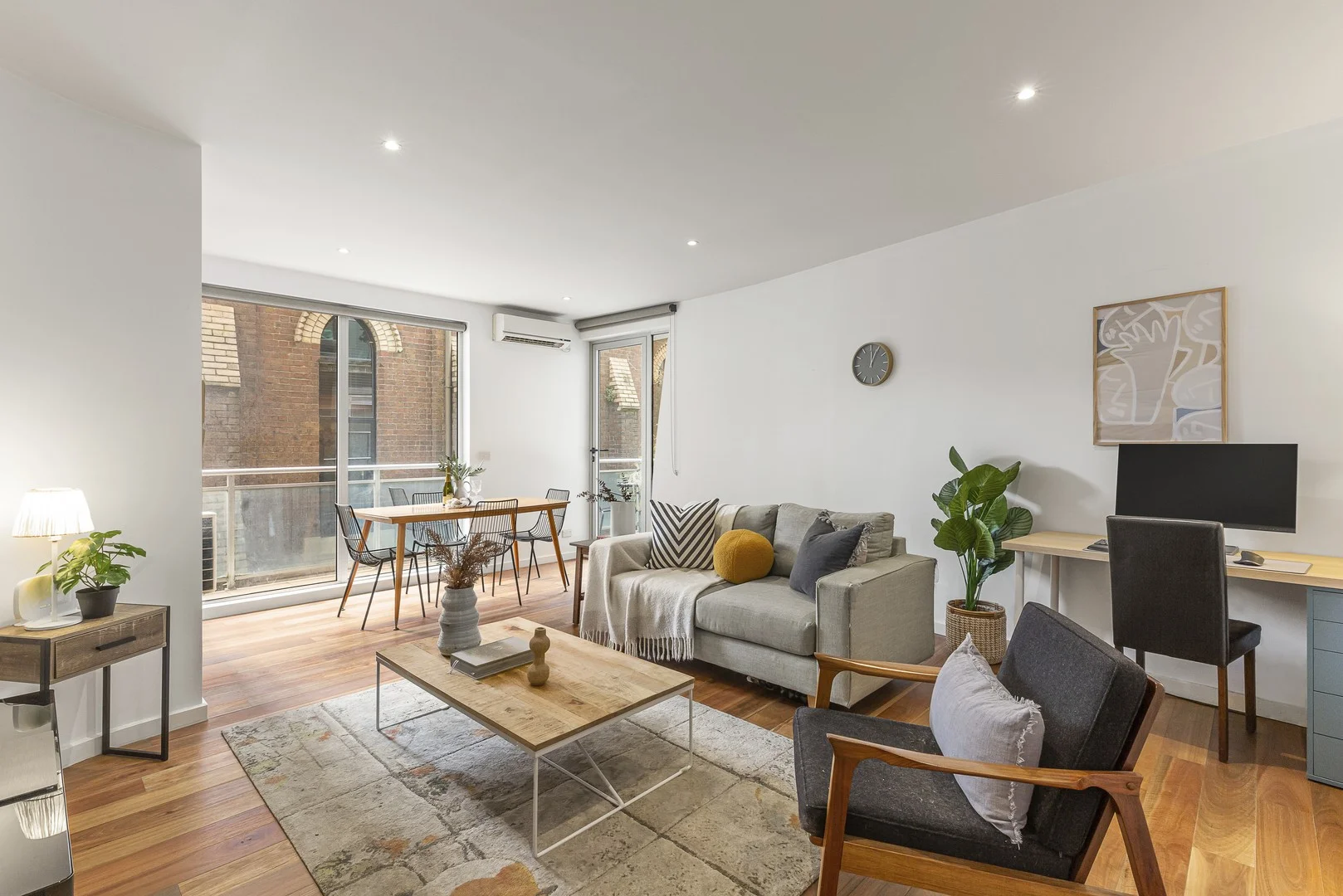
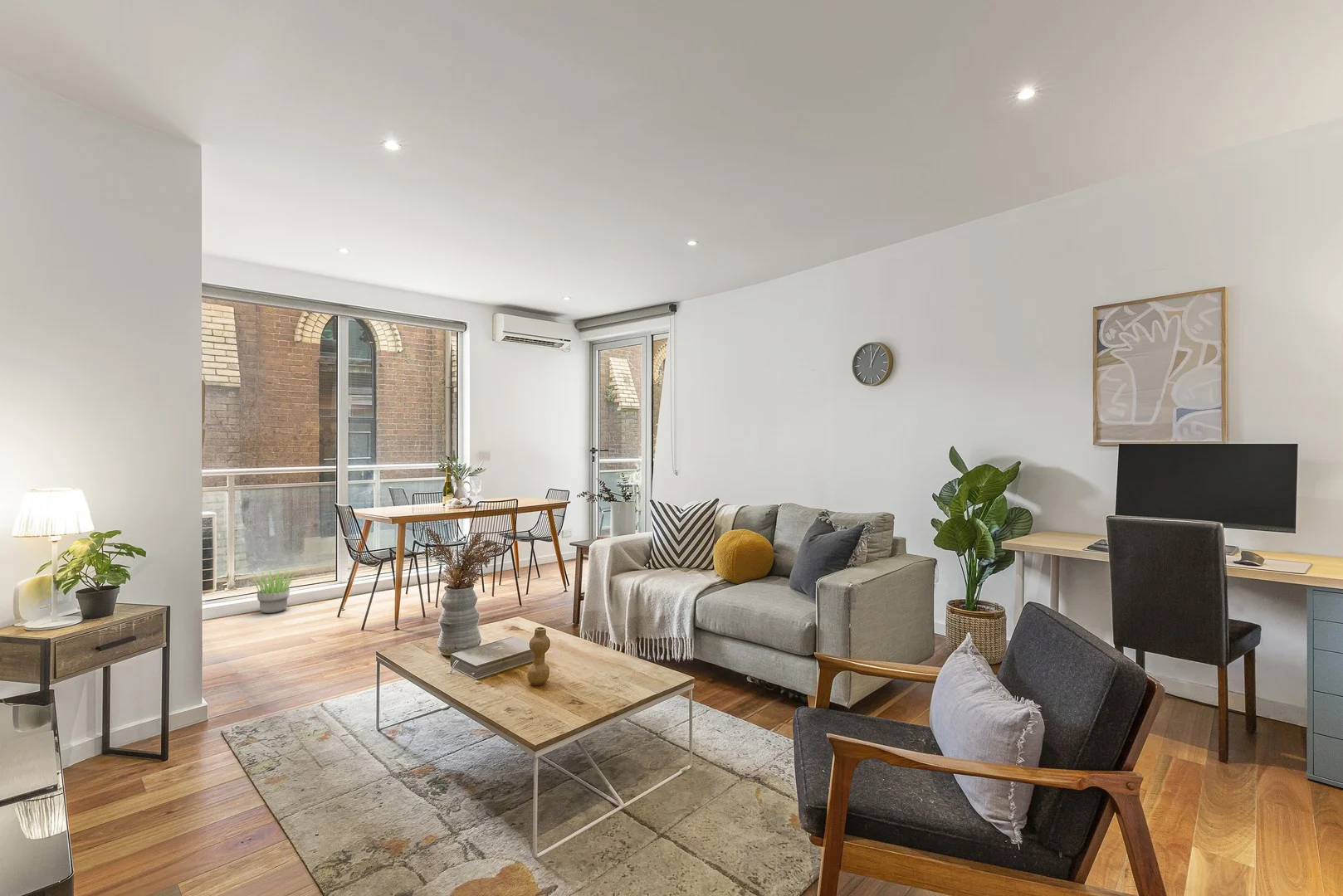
+ potted plant (273, 592)
